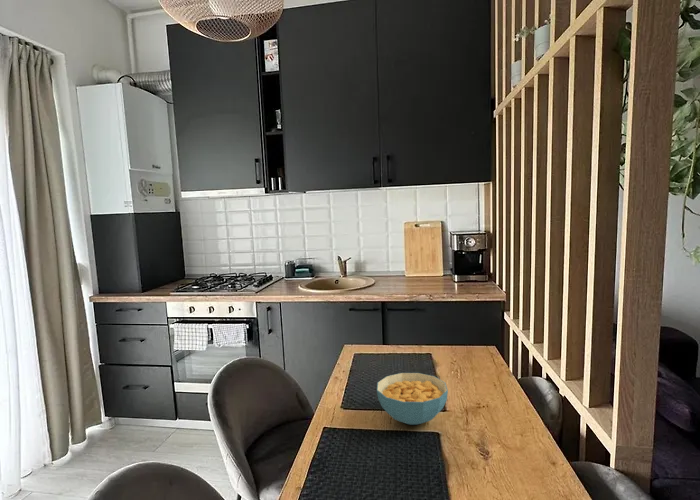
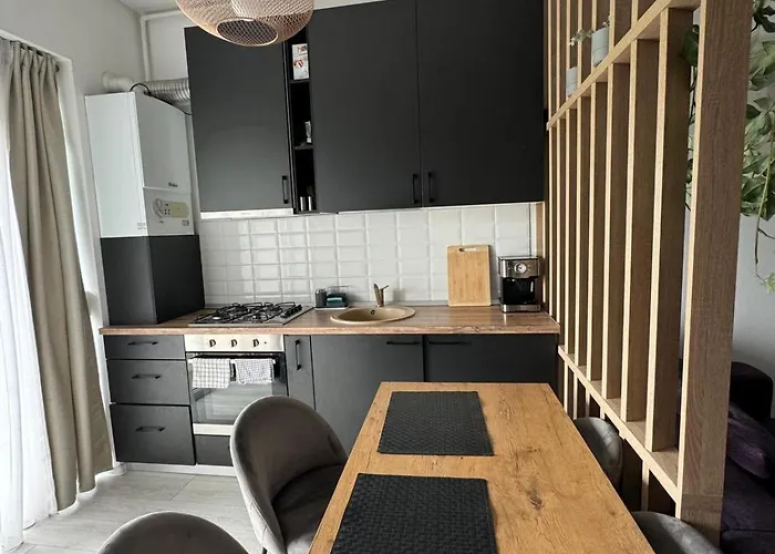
- cereal bowl (412, 403)
